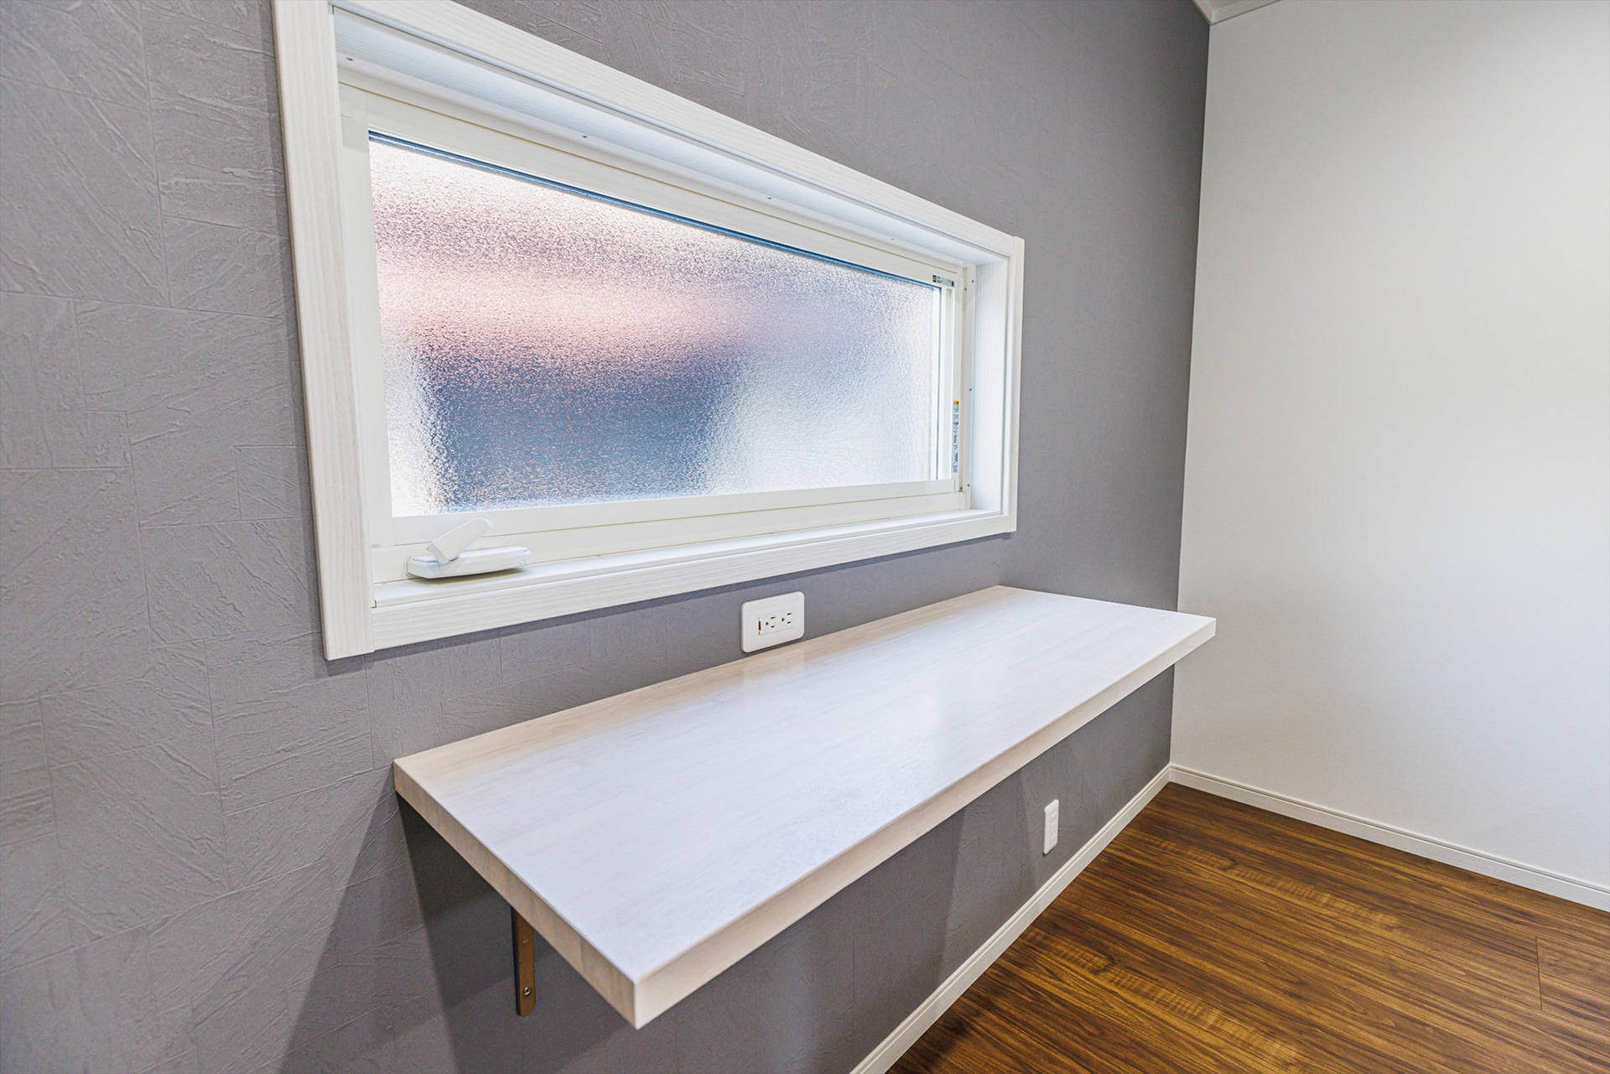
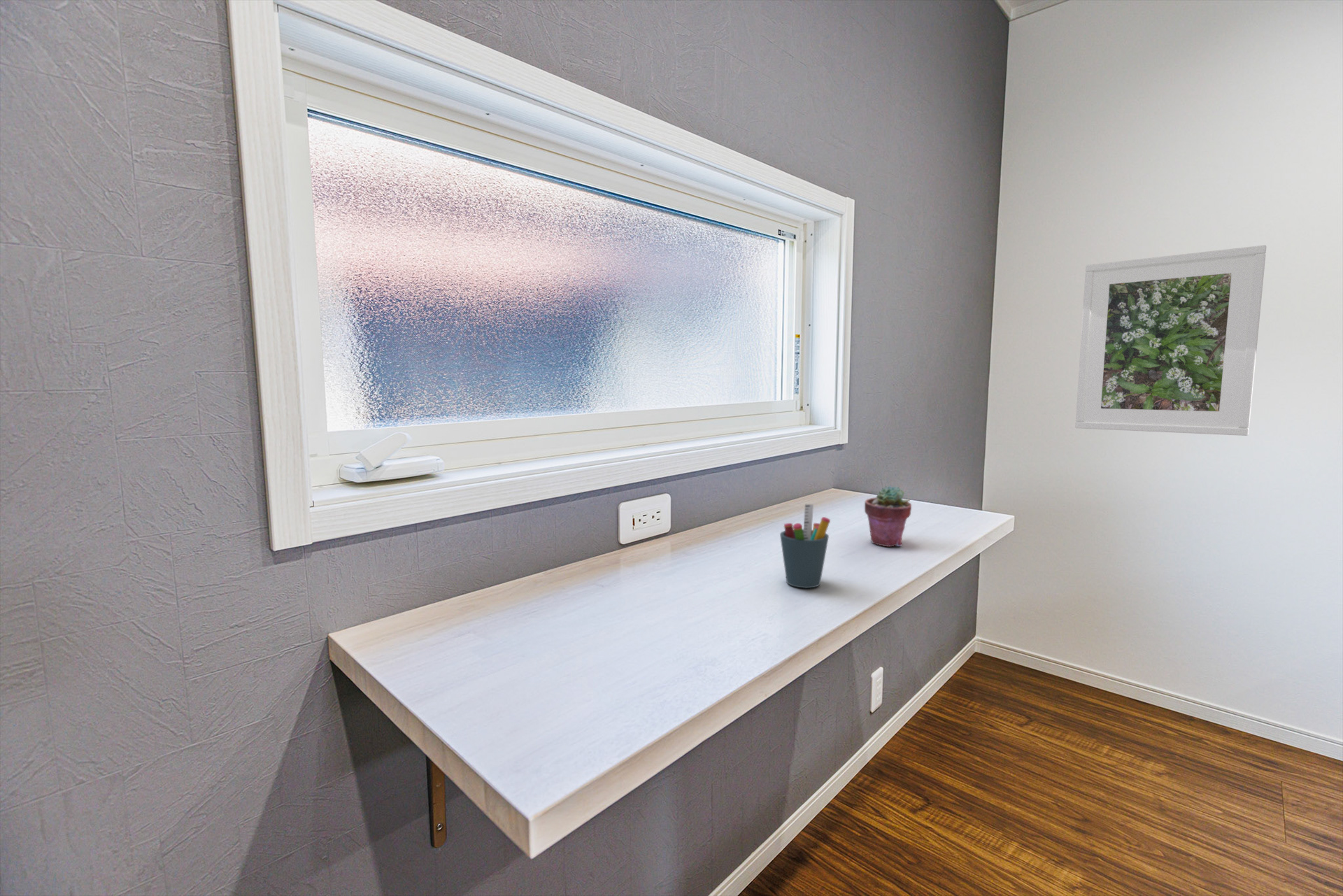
+ potted succulent (887, 514)
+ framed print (1162, 345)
+ pen holder (804, 546)
